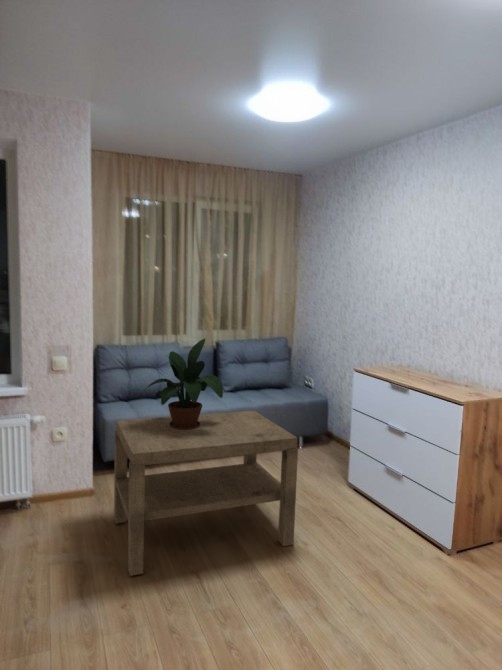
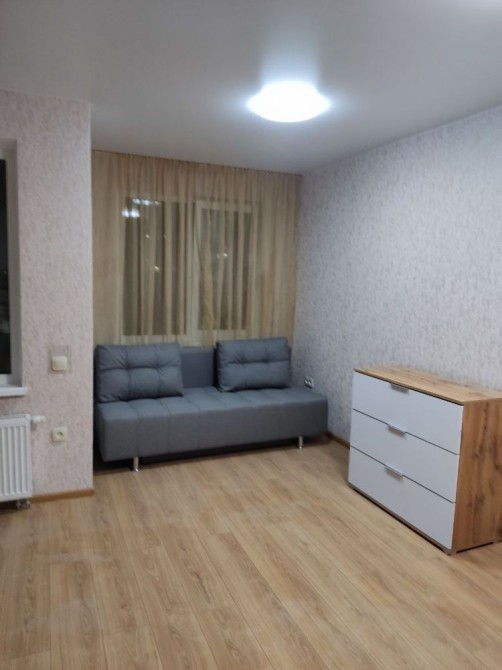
- coffee table (201, 480)
- potted plant (187, 383)
